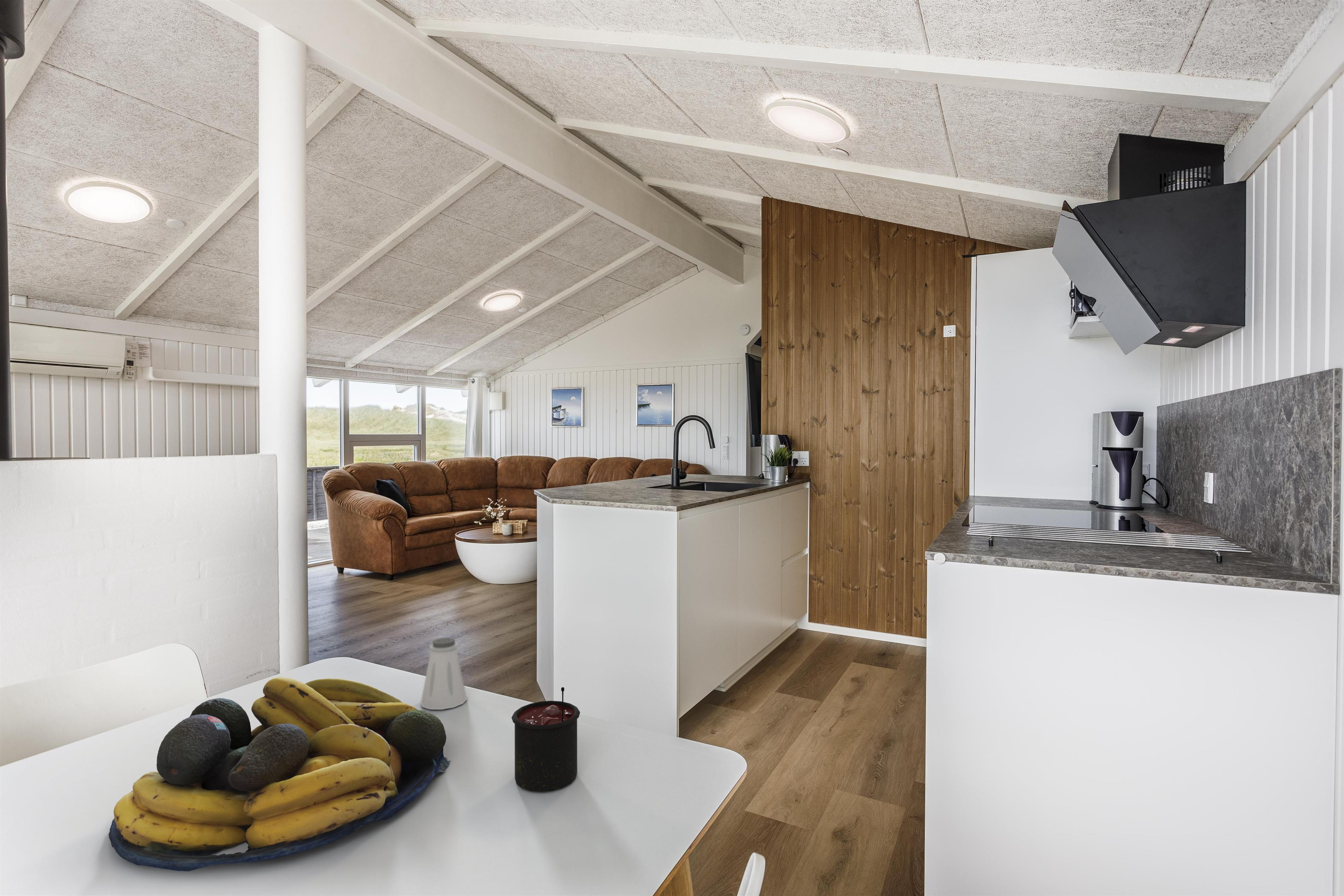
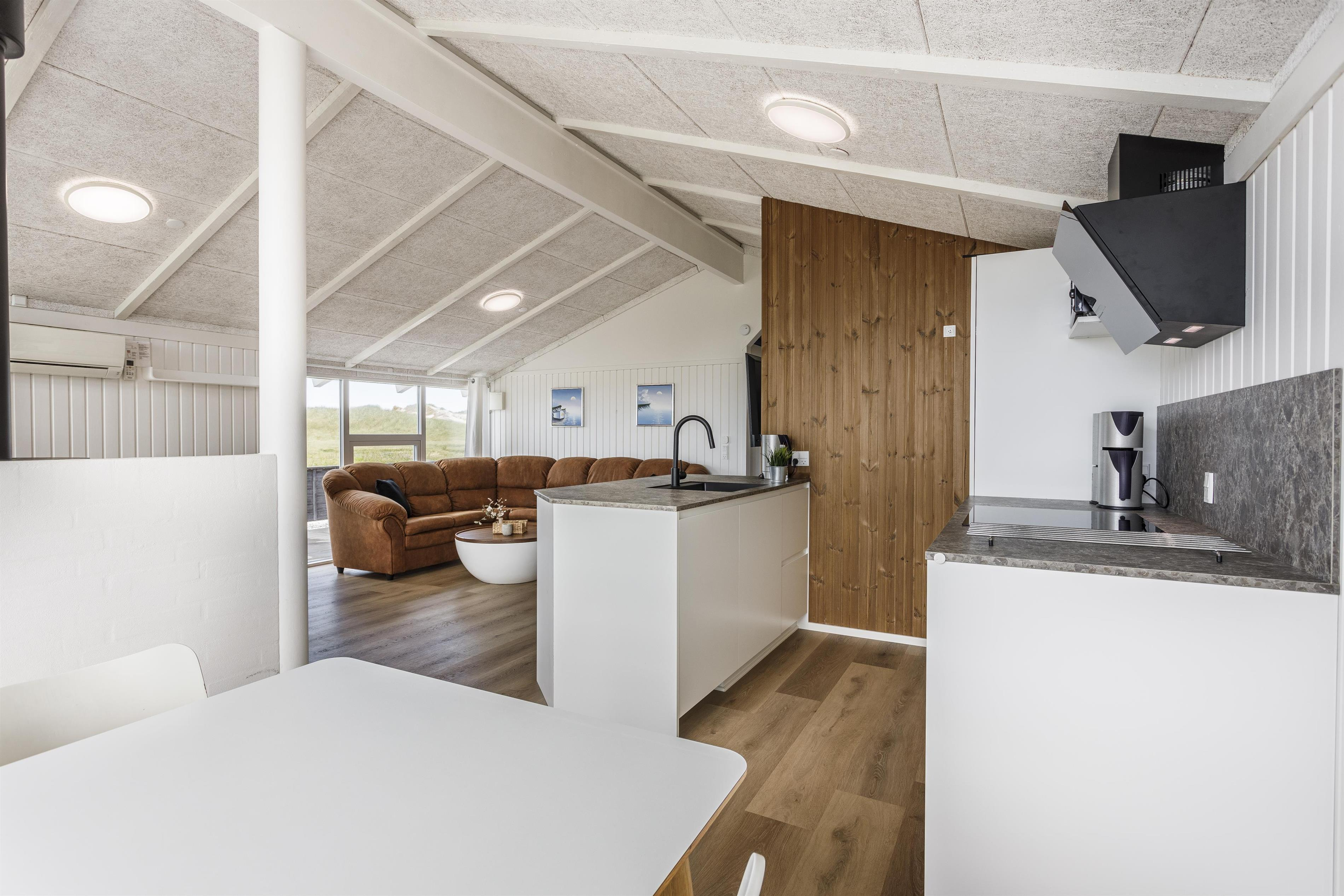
- saltshaker (444, 671)
- fruit bowl (292, 736)
- candle (546, 729)
